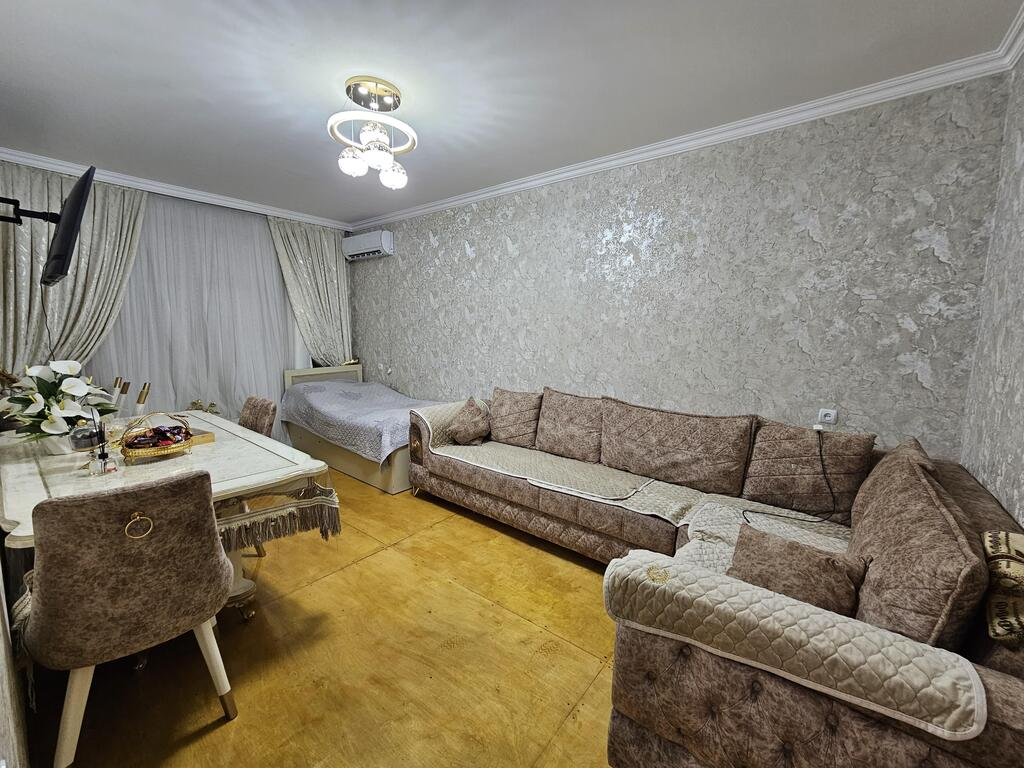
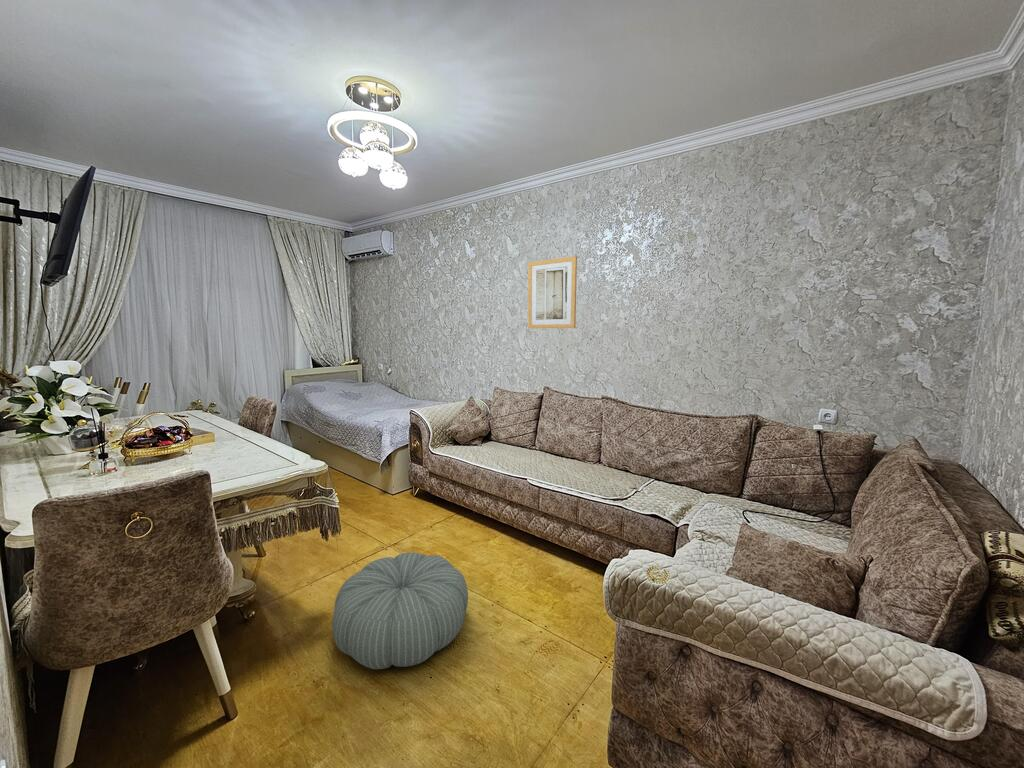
+ wall art (551, 294)
+ pouf (402, 603)
